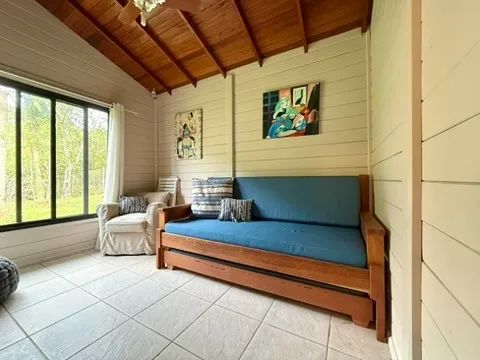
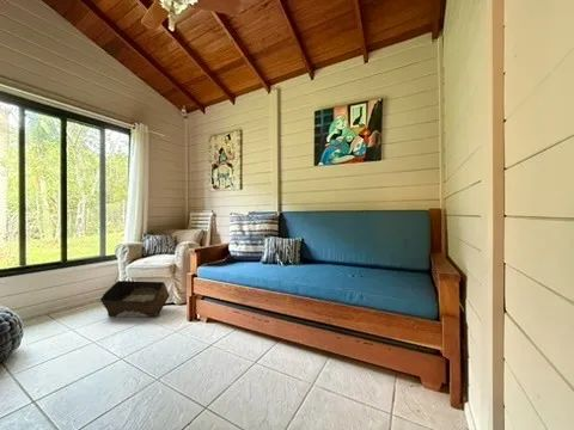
+ storage bin (136, 297)
